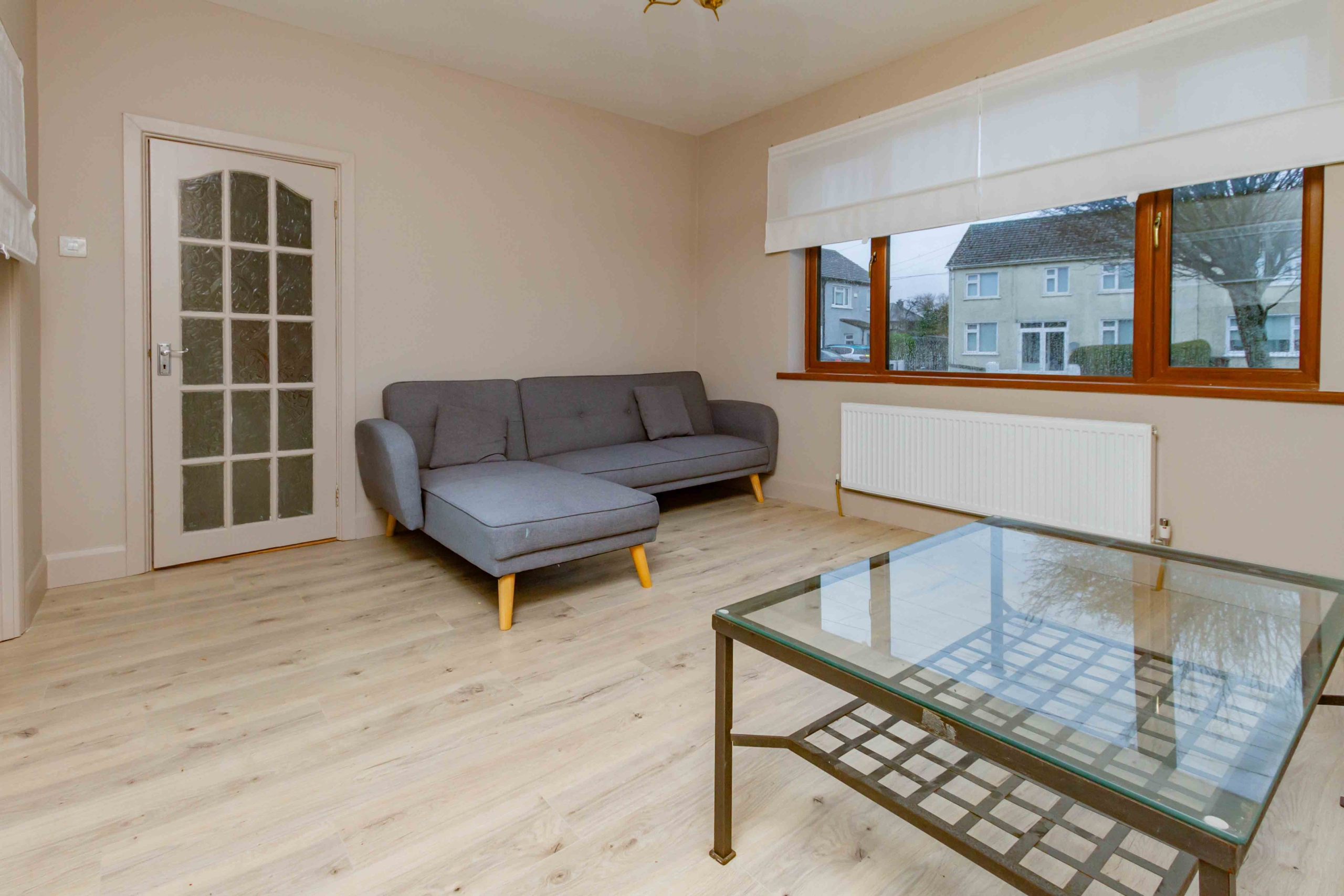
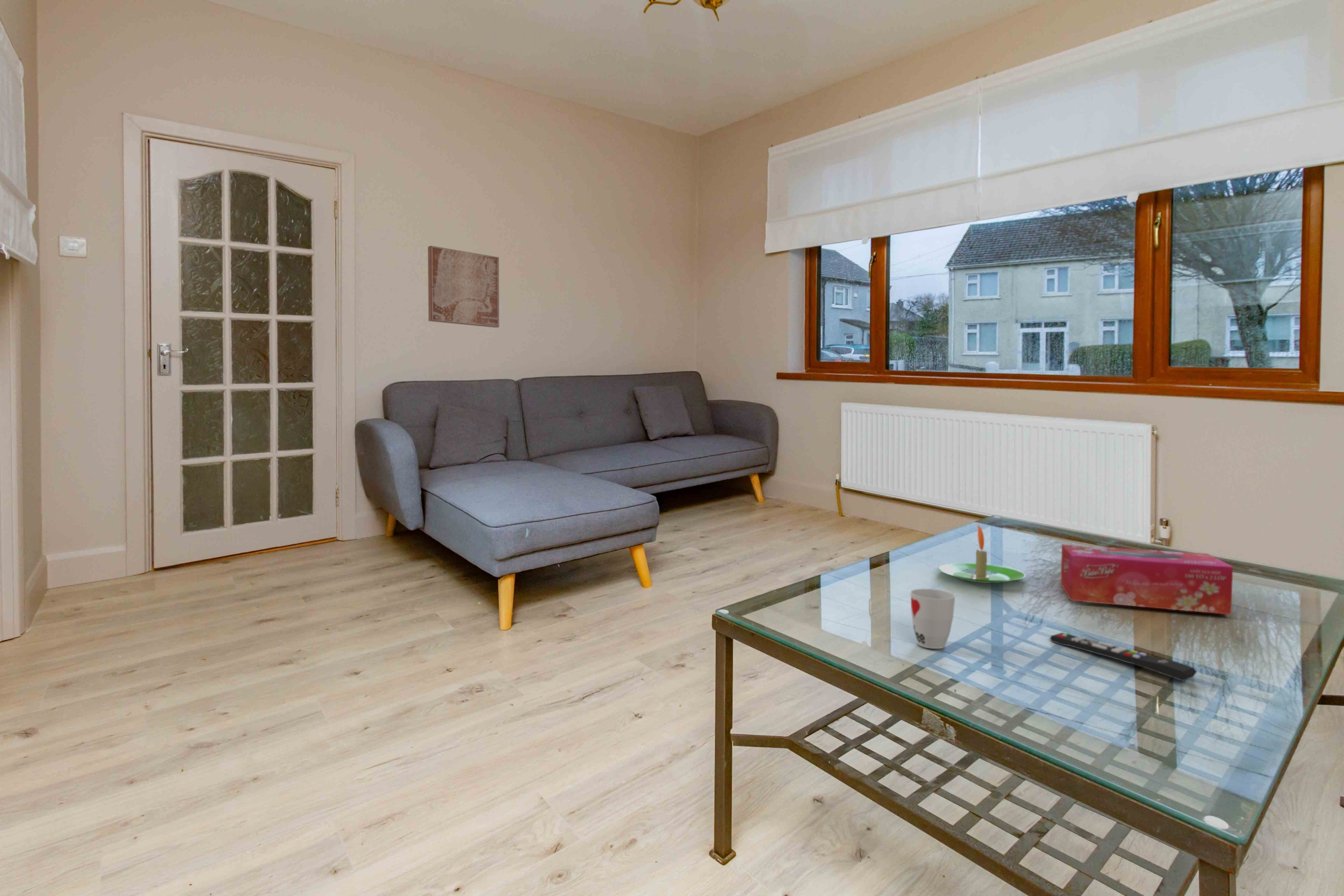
+ wall art (465, 288)
+ tissue box (1140, 576)
+ remote control (1118, 654)
+ candle (981, 551)
+ cup (932, 619)
